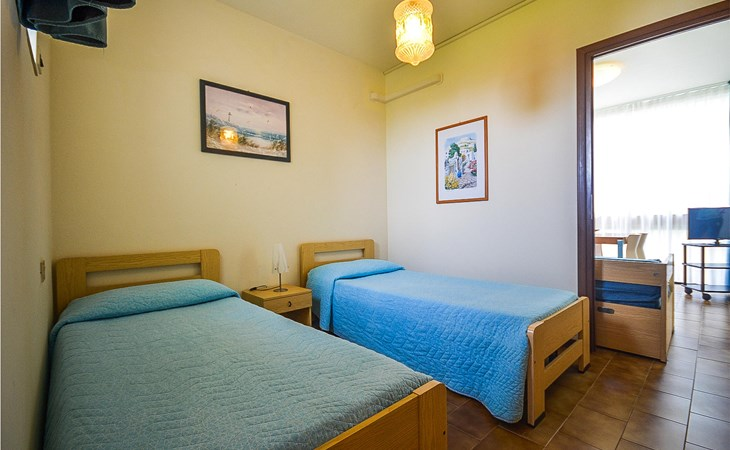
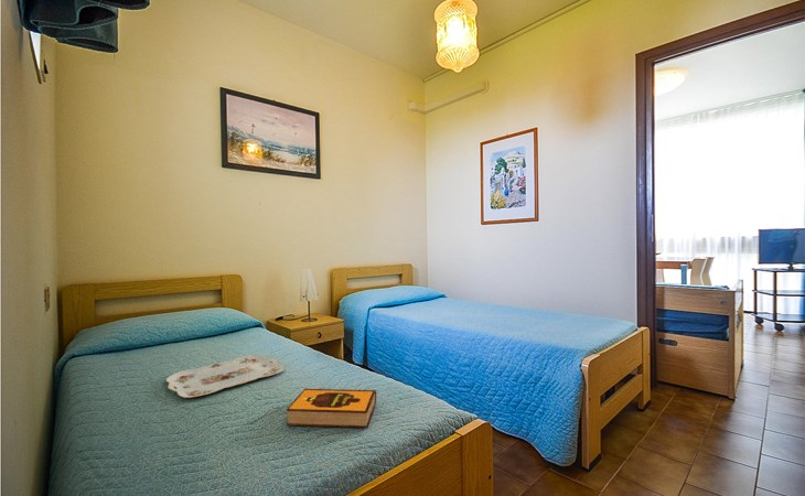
+ serving tray (227, 374)
+ hardback book (334, 405)
